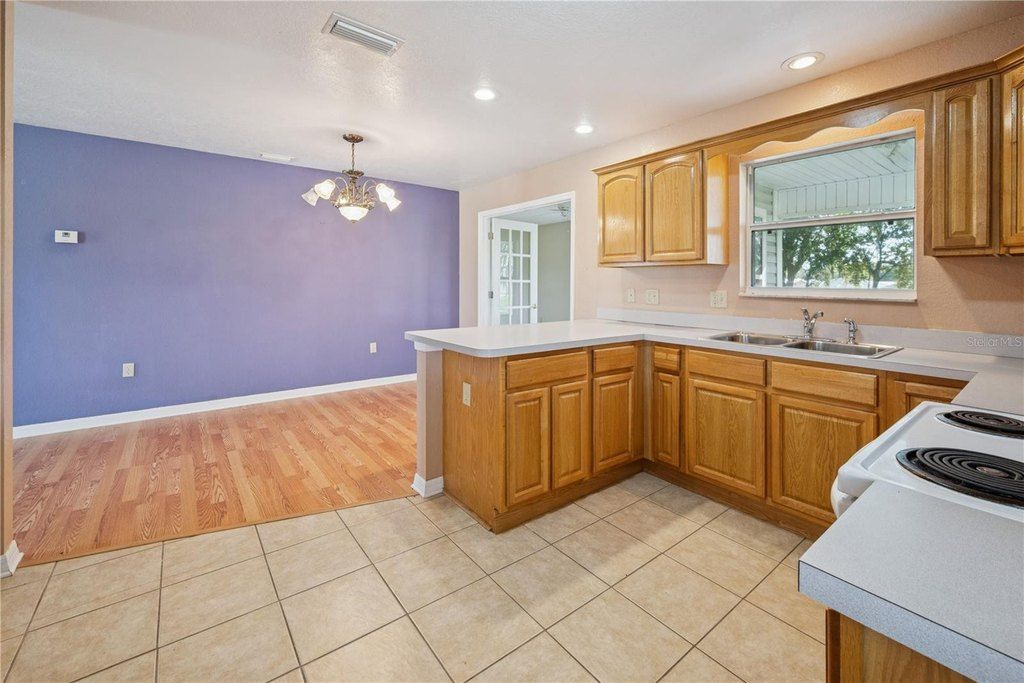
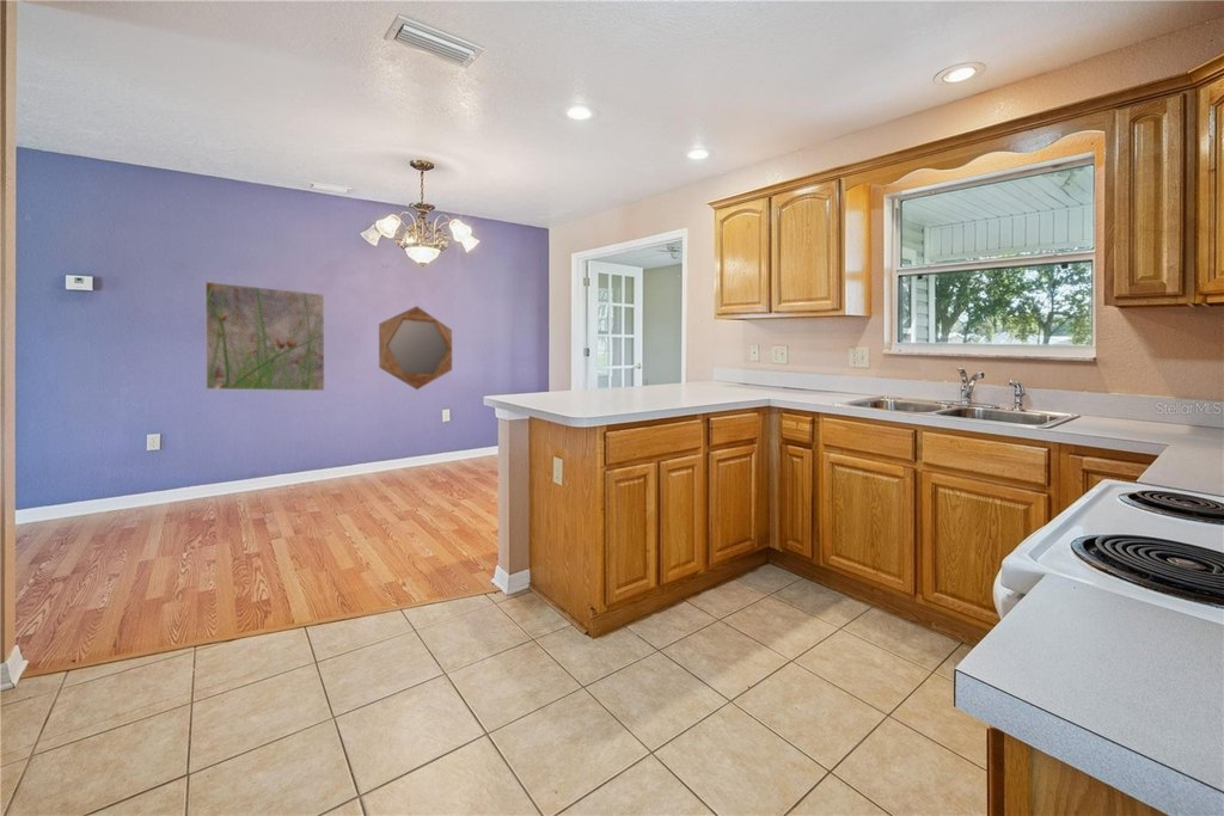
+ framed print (268, 339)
+ home mirror (417, 346)
